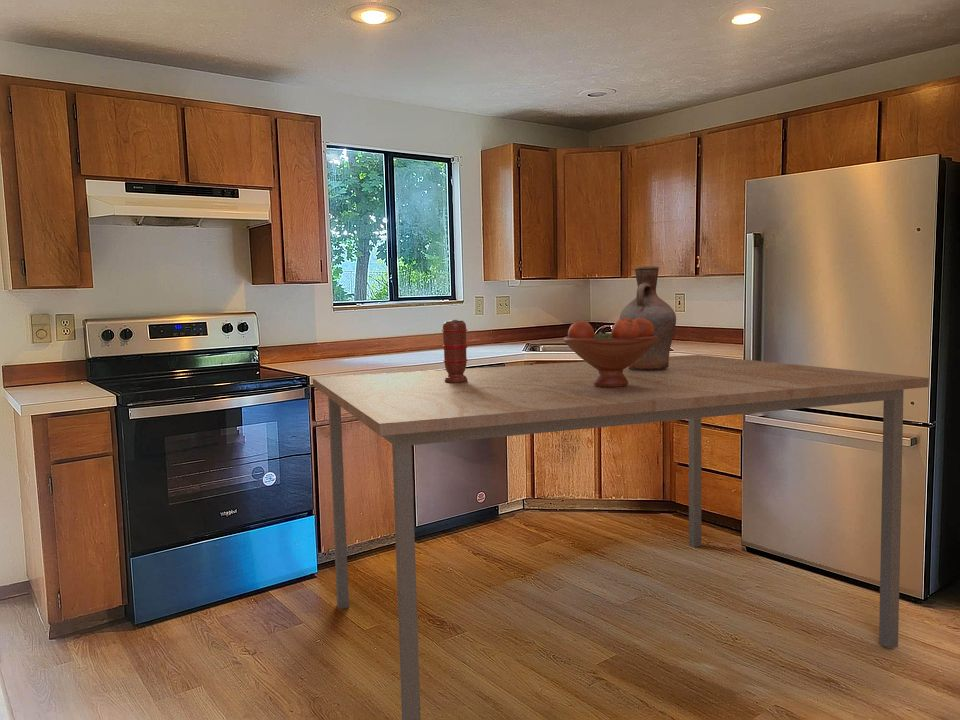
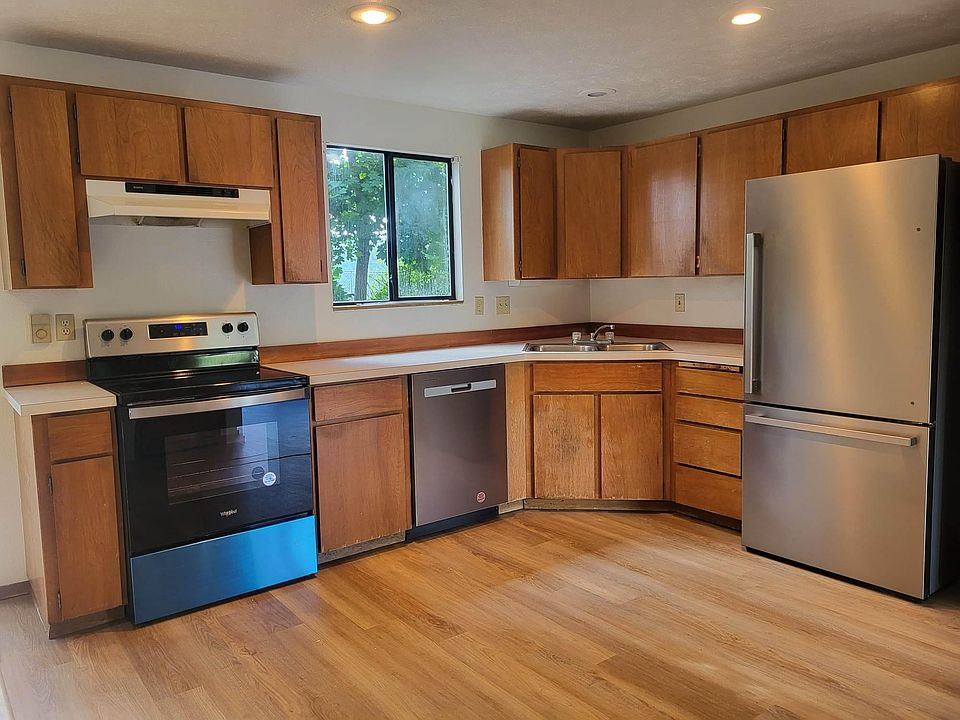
- vase (647, 317)
- spice grinder (455, 350)
- fruit bowl (610, 351)
- dining table (587, 428)
